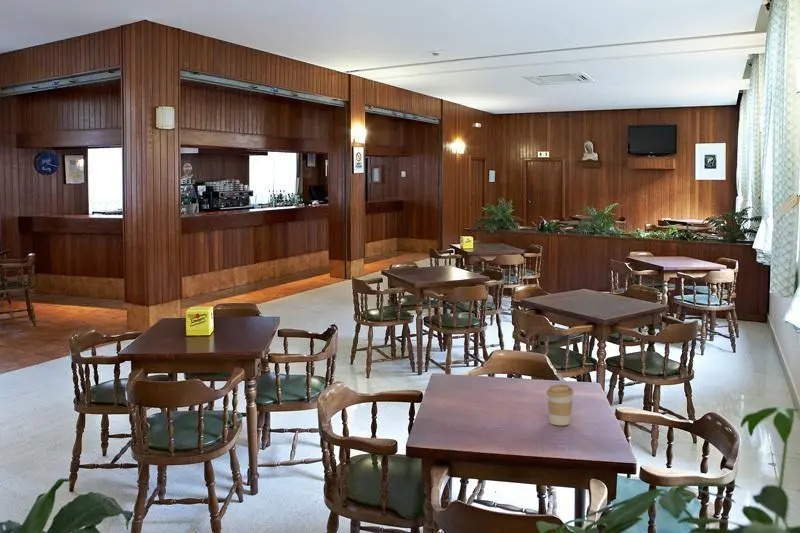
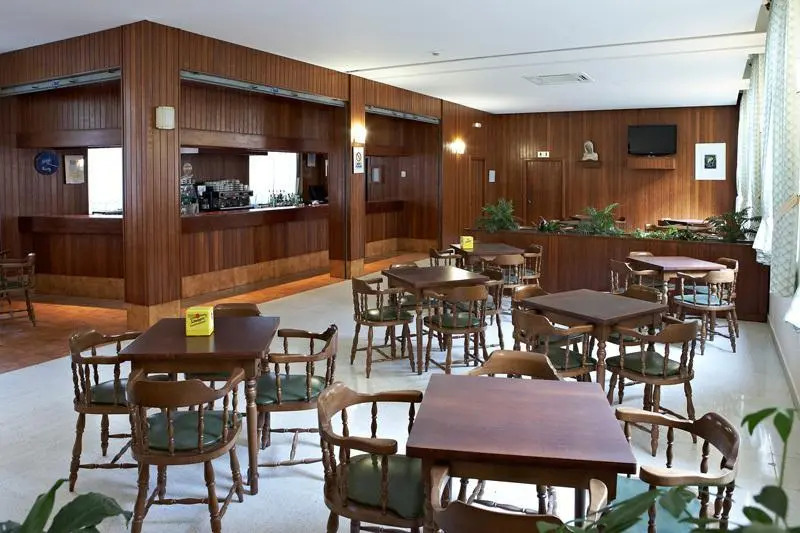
- coffee cup (559, 404)
